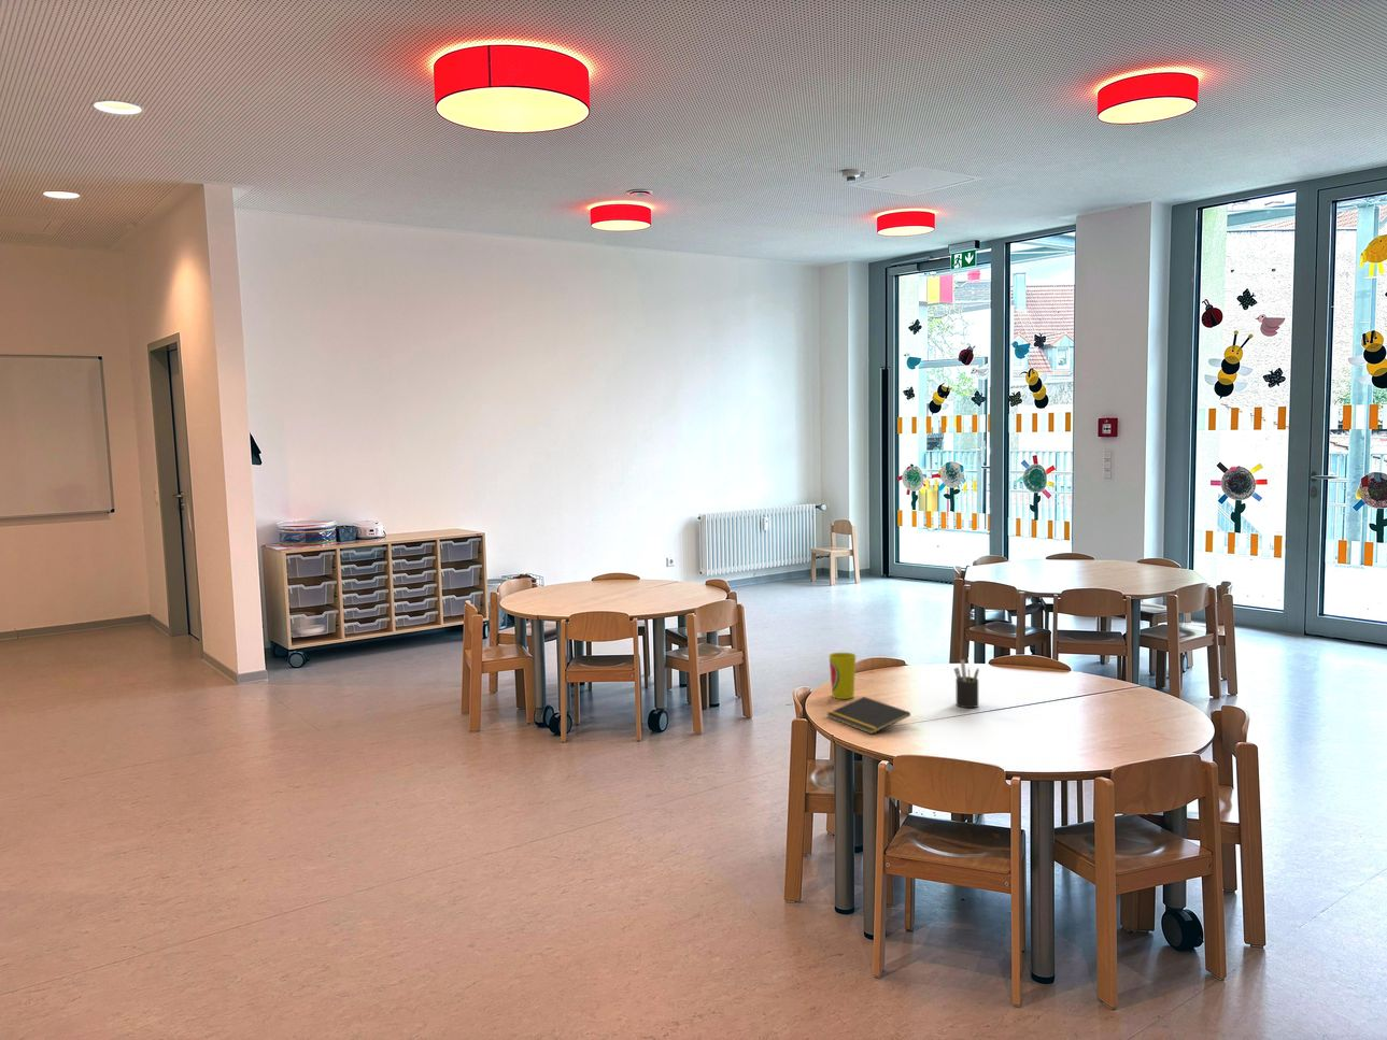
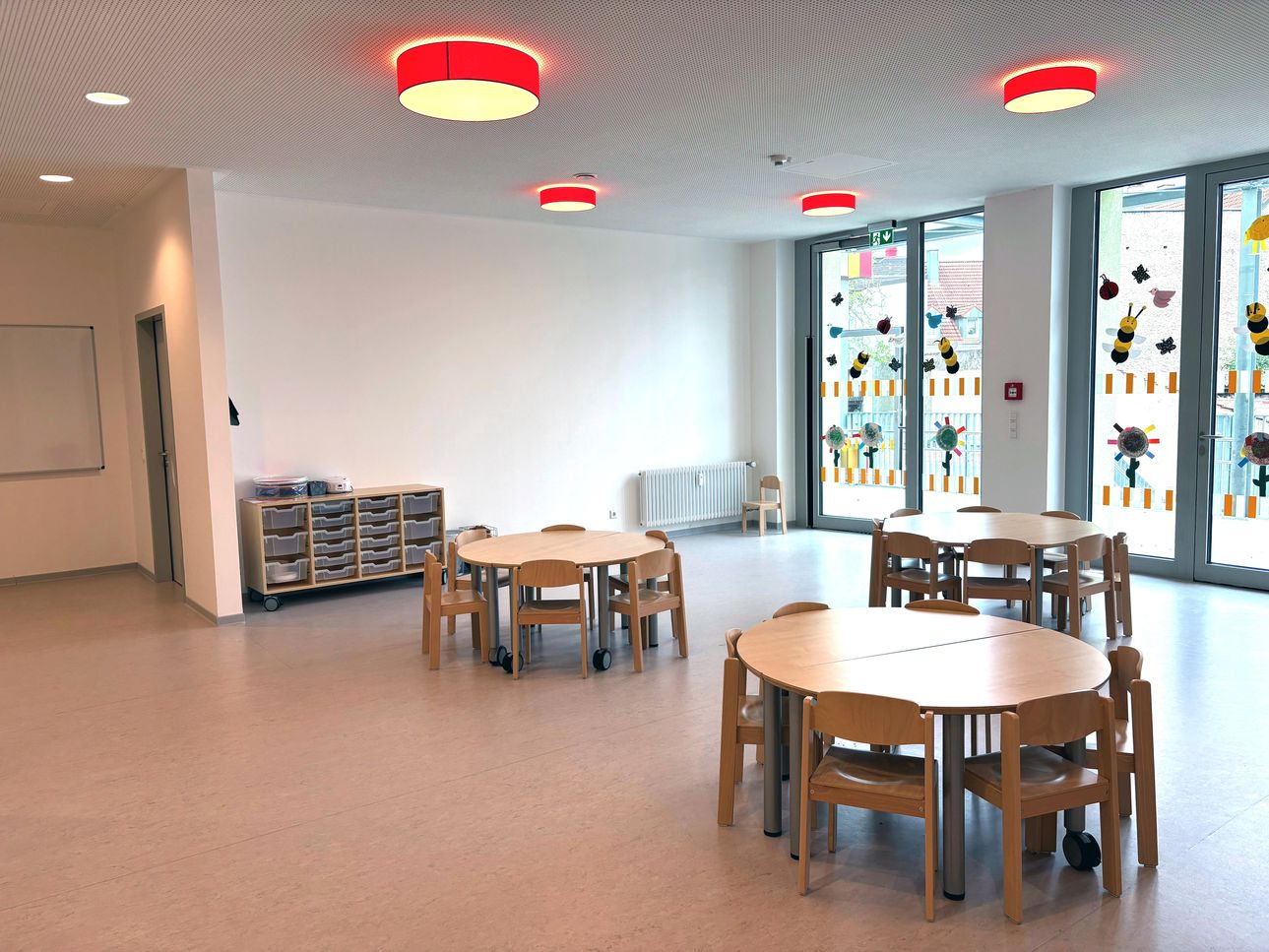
- cup (843, 675)
- notepad (867, 714)
- pen holder (966, 683)
